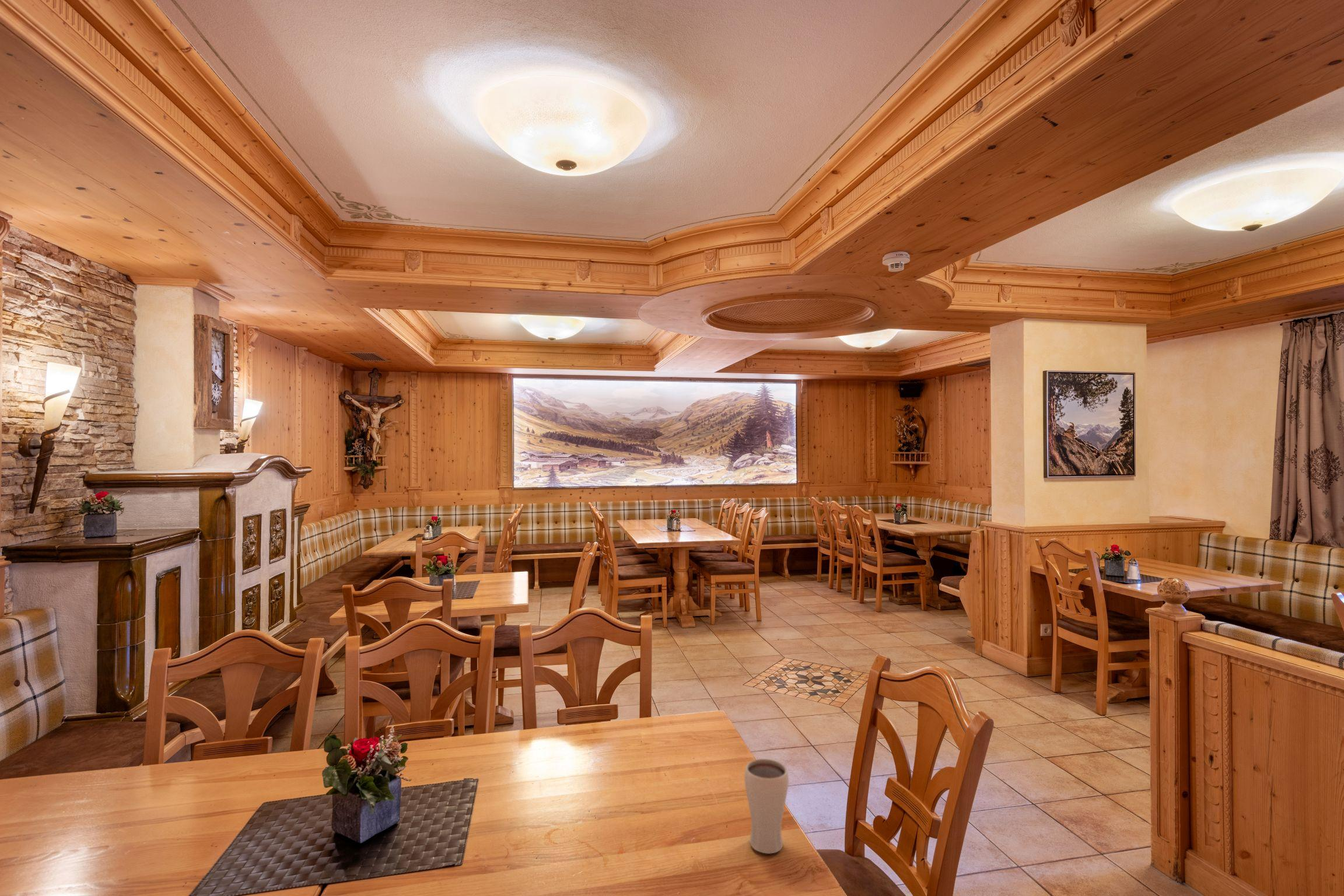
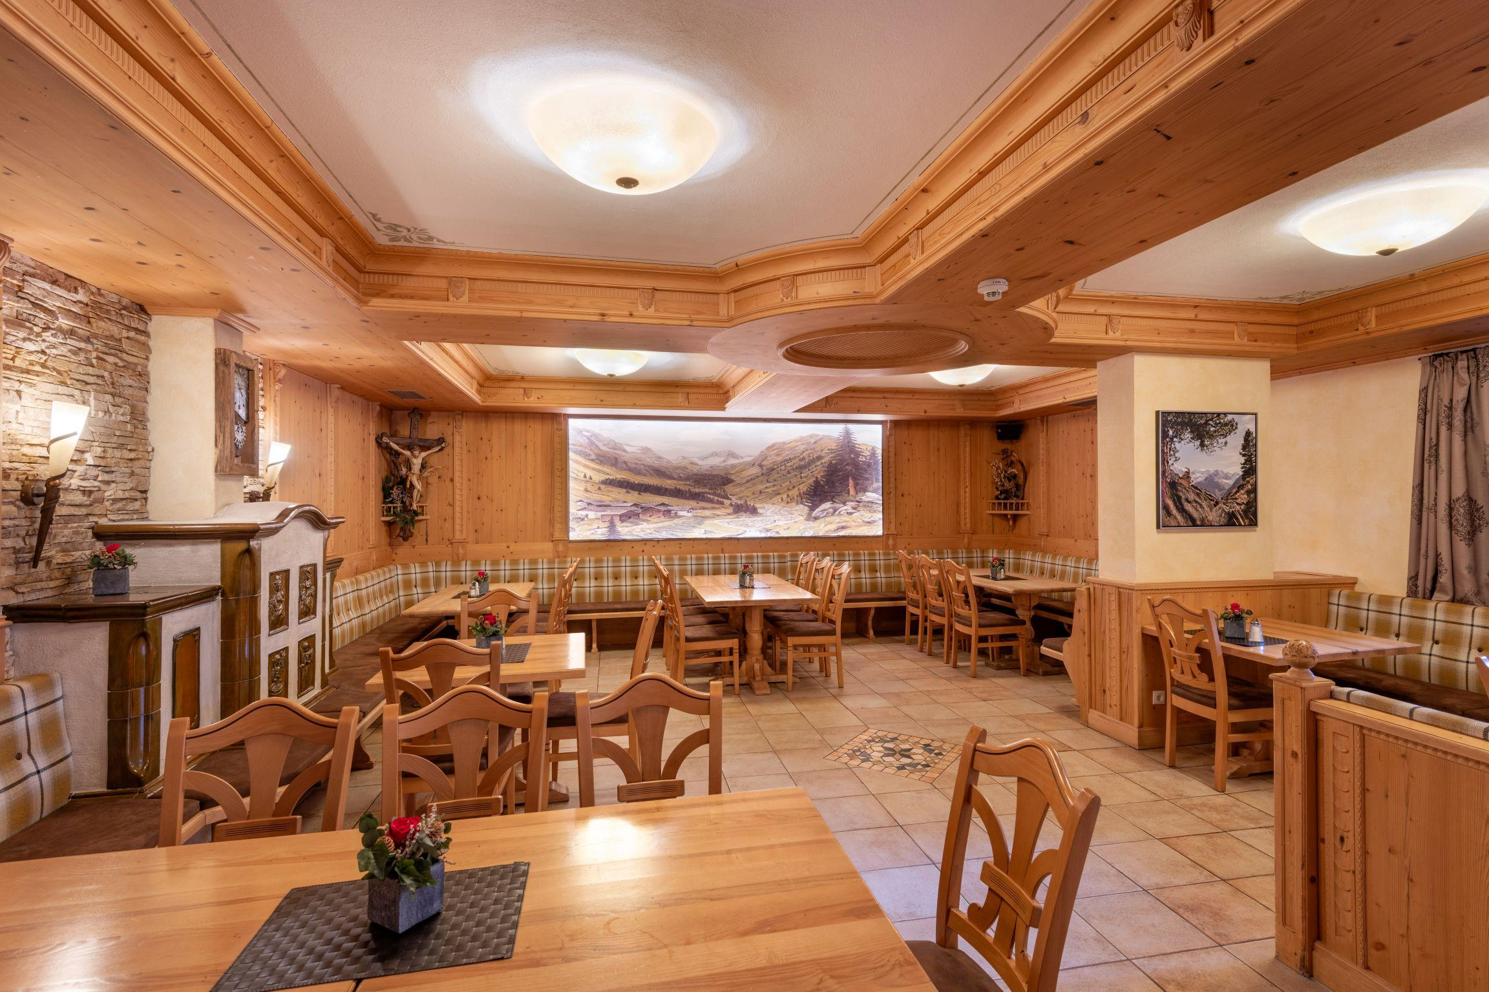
- drinking glass (766, 806)
